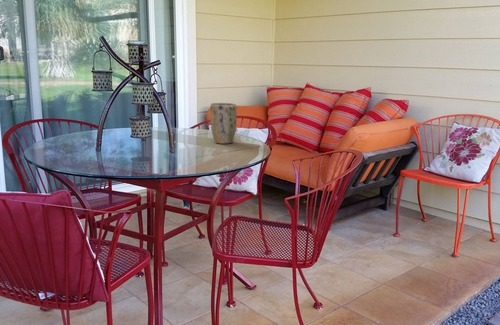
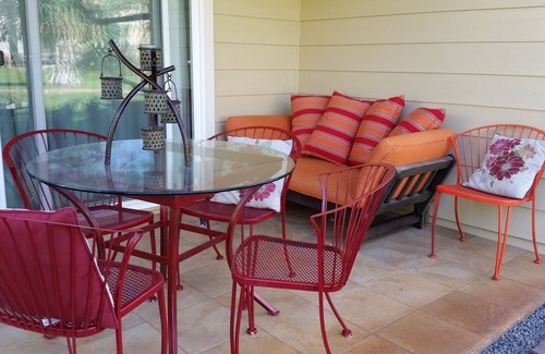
- plant pot (223, 123)
